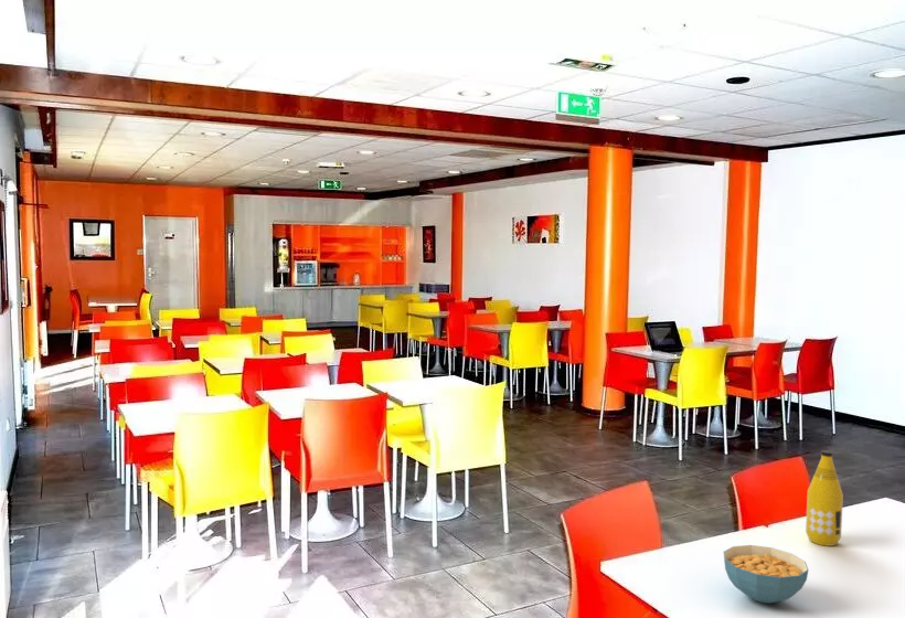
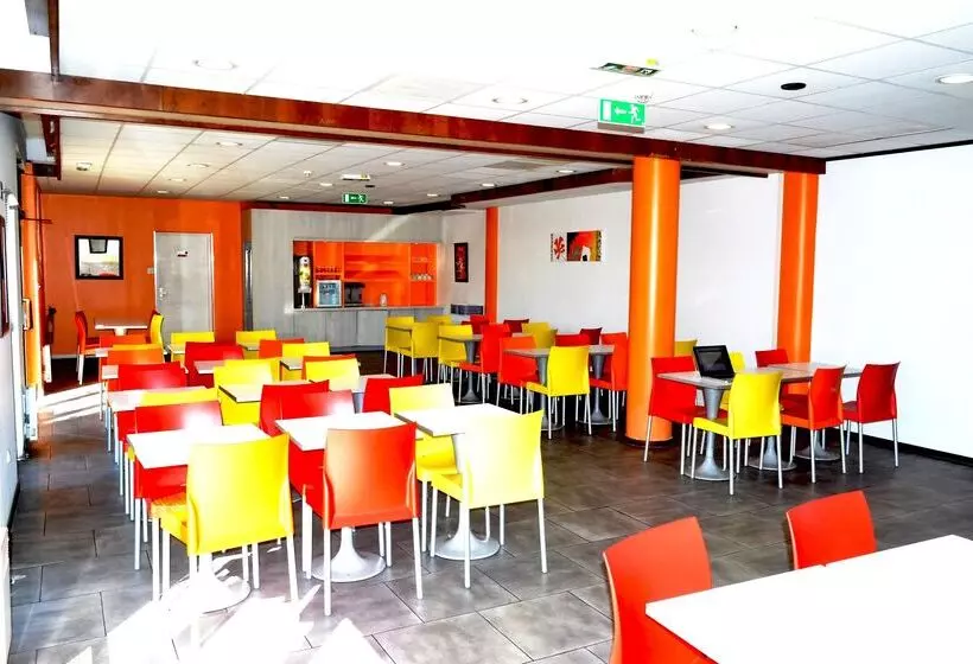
- bottle (824, 496)
- cereal bowl (764, 578)
